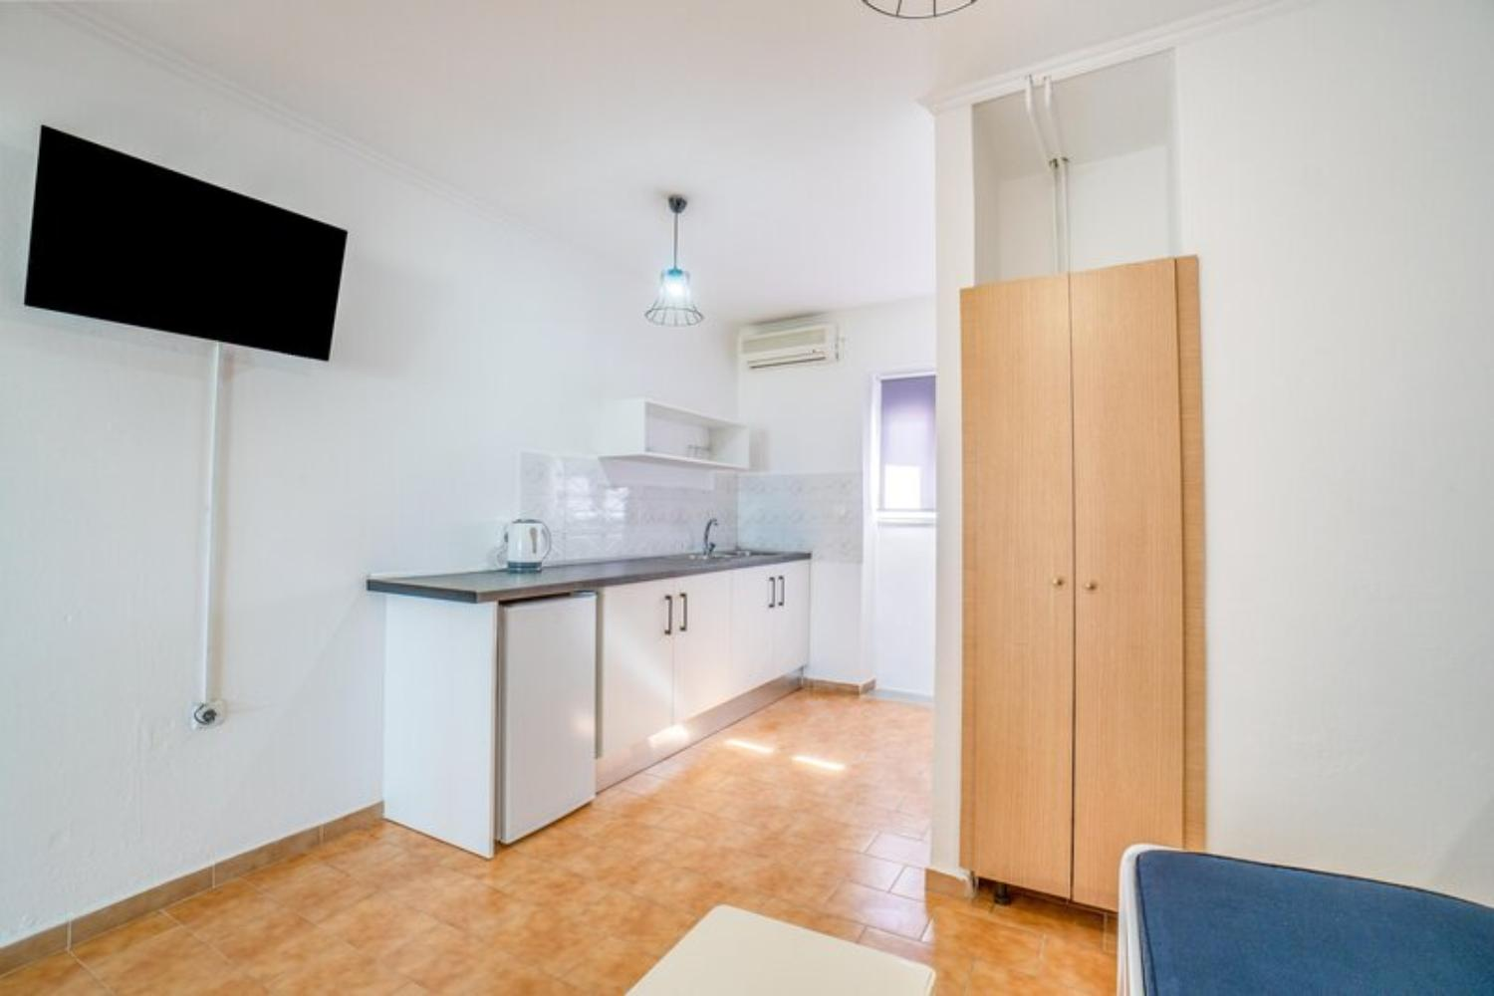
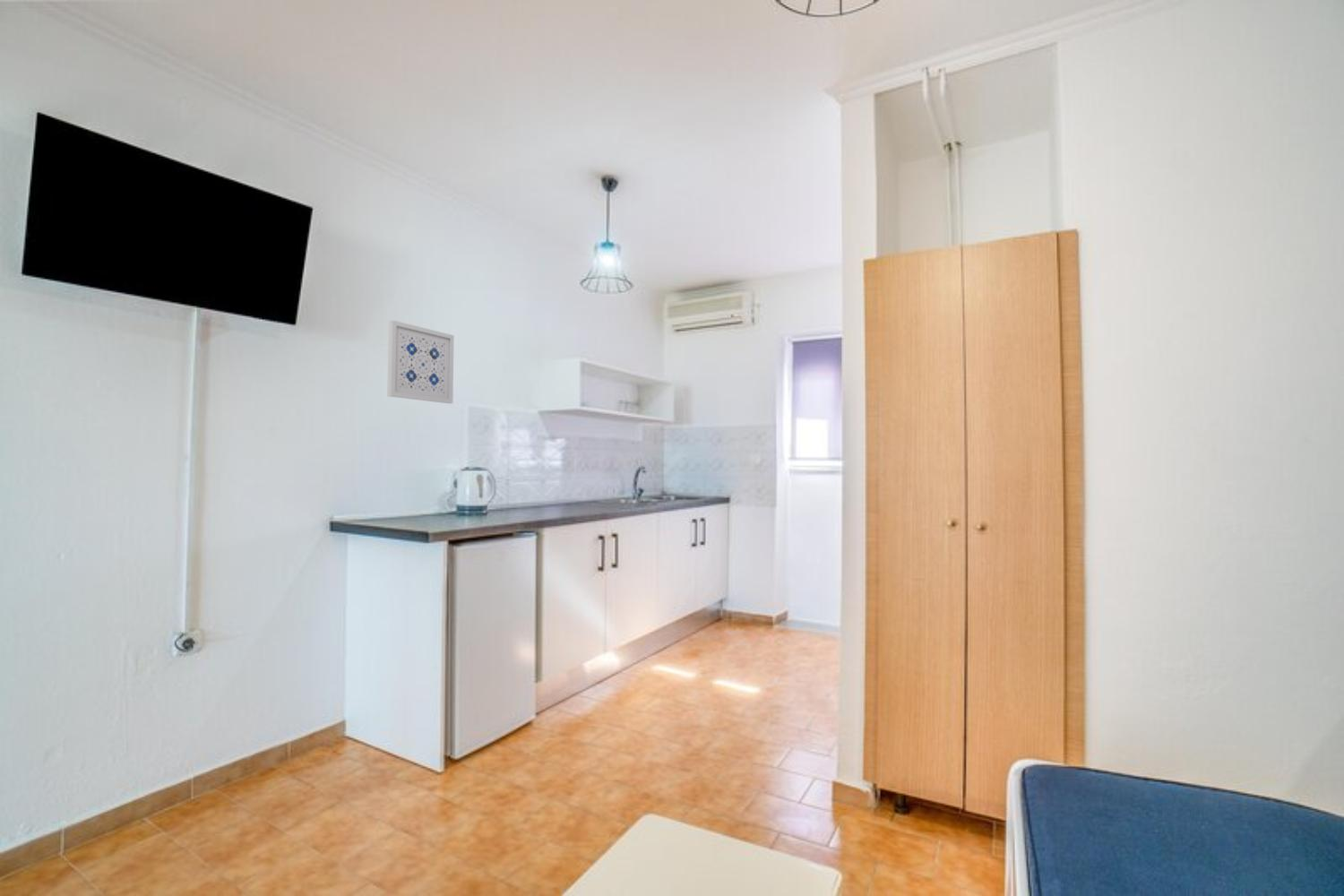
+ wall art (422, 364)
